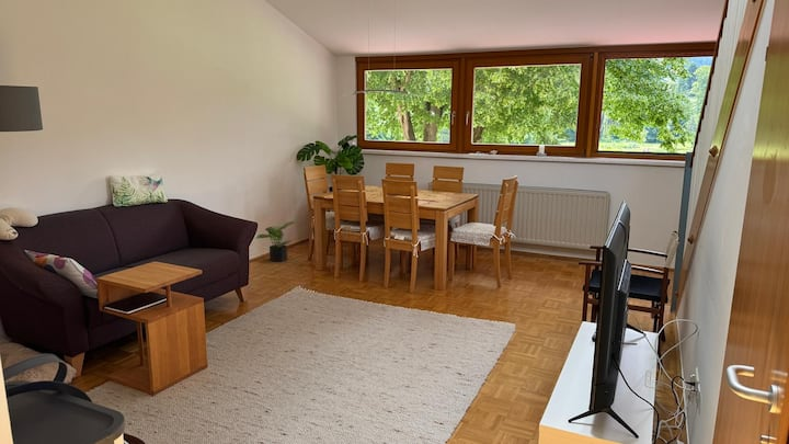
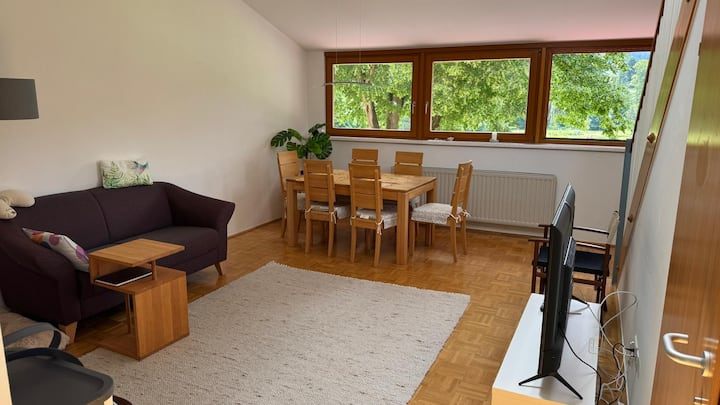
- potted plant (278, 240)
